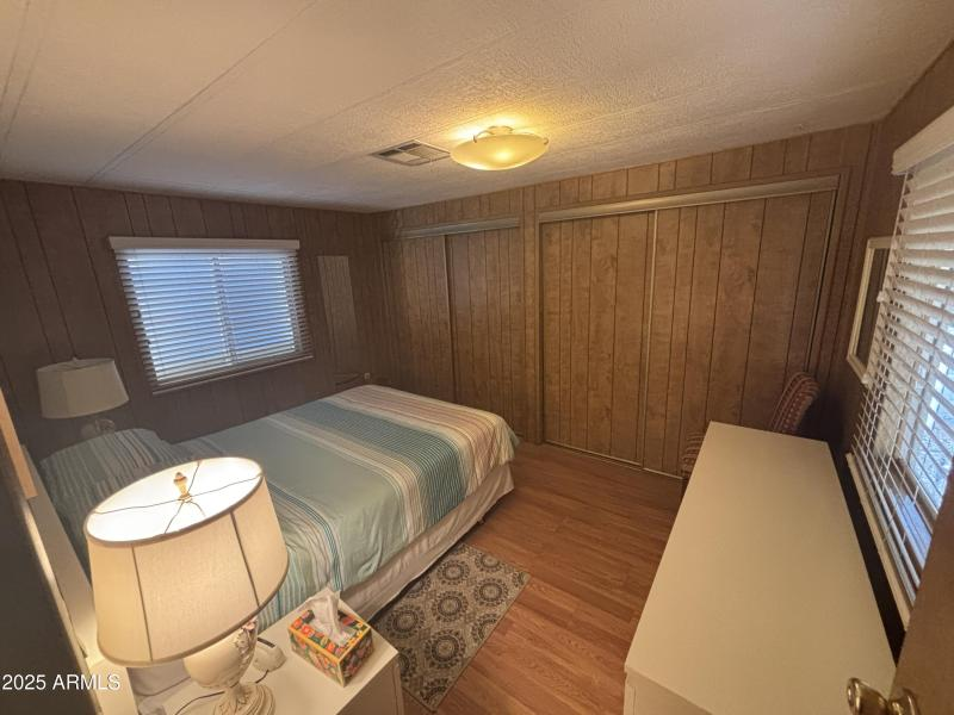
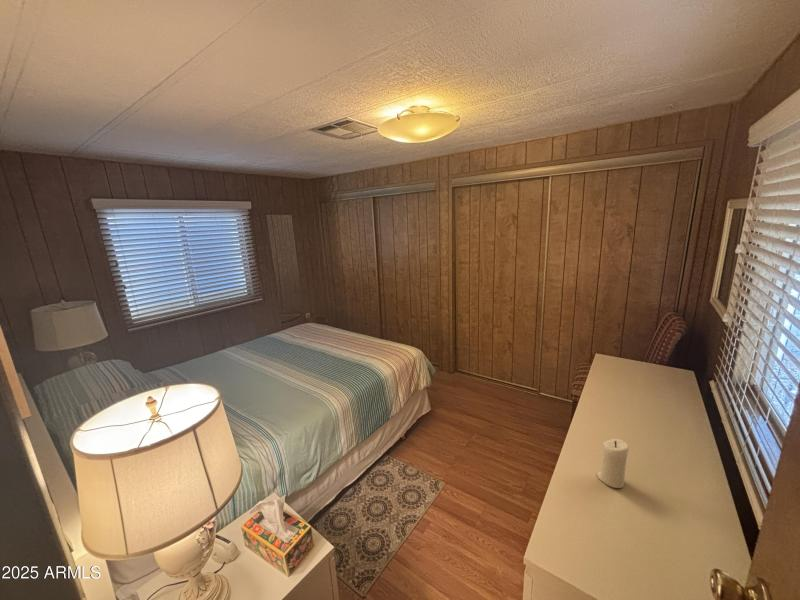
+ candle (612, 460)
